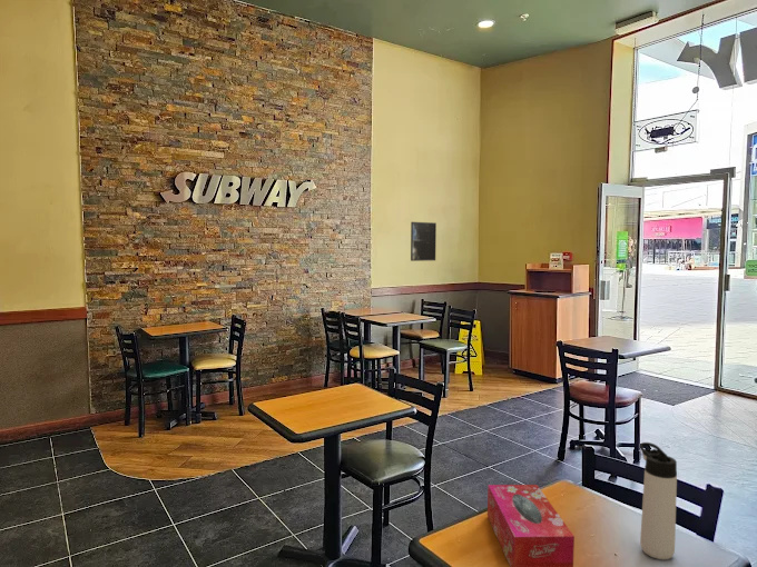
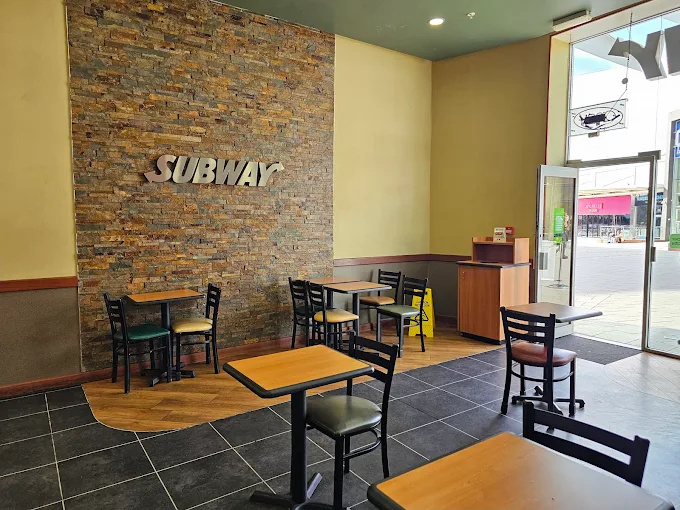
- thermos bottle (655, 499)
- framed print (423, 241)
- tissue box (525, 525)
